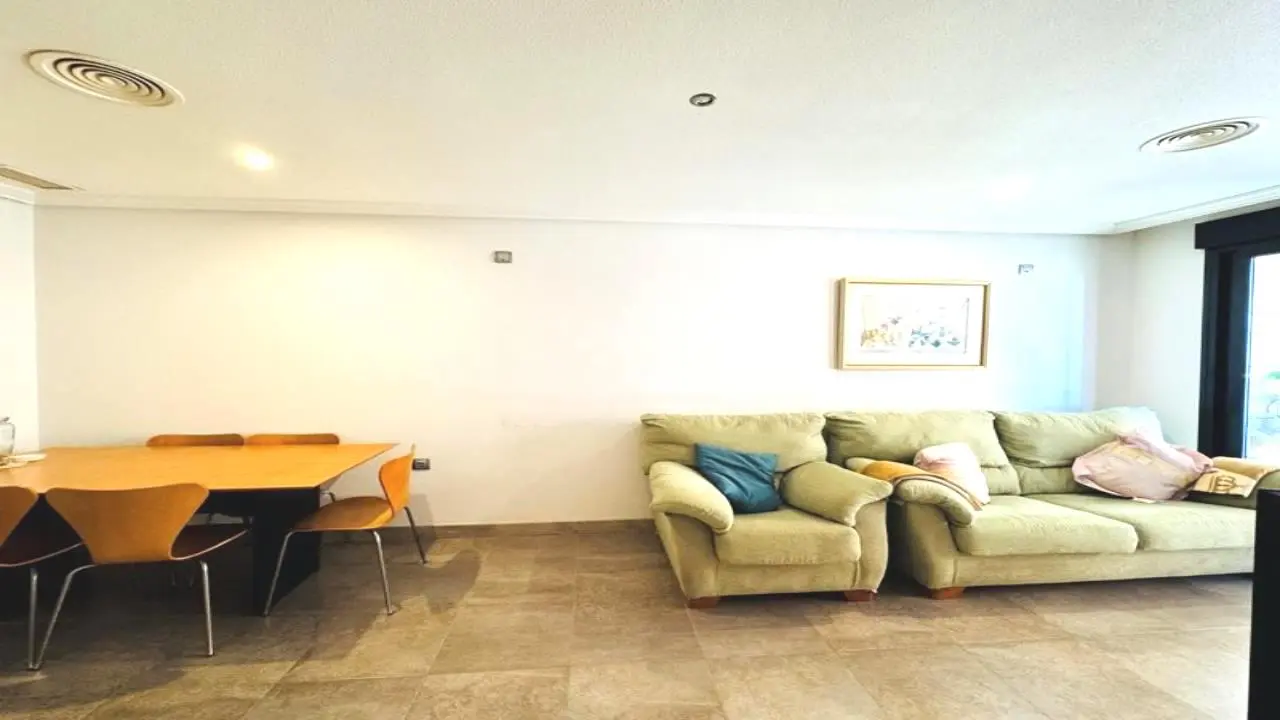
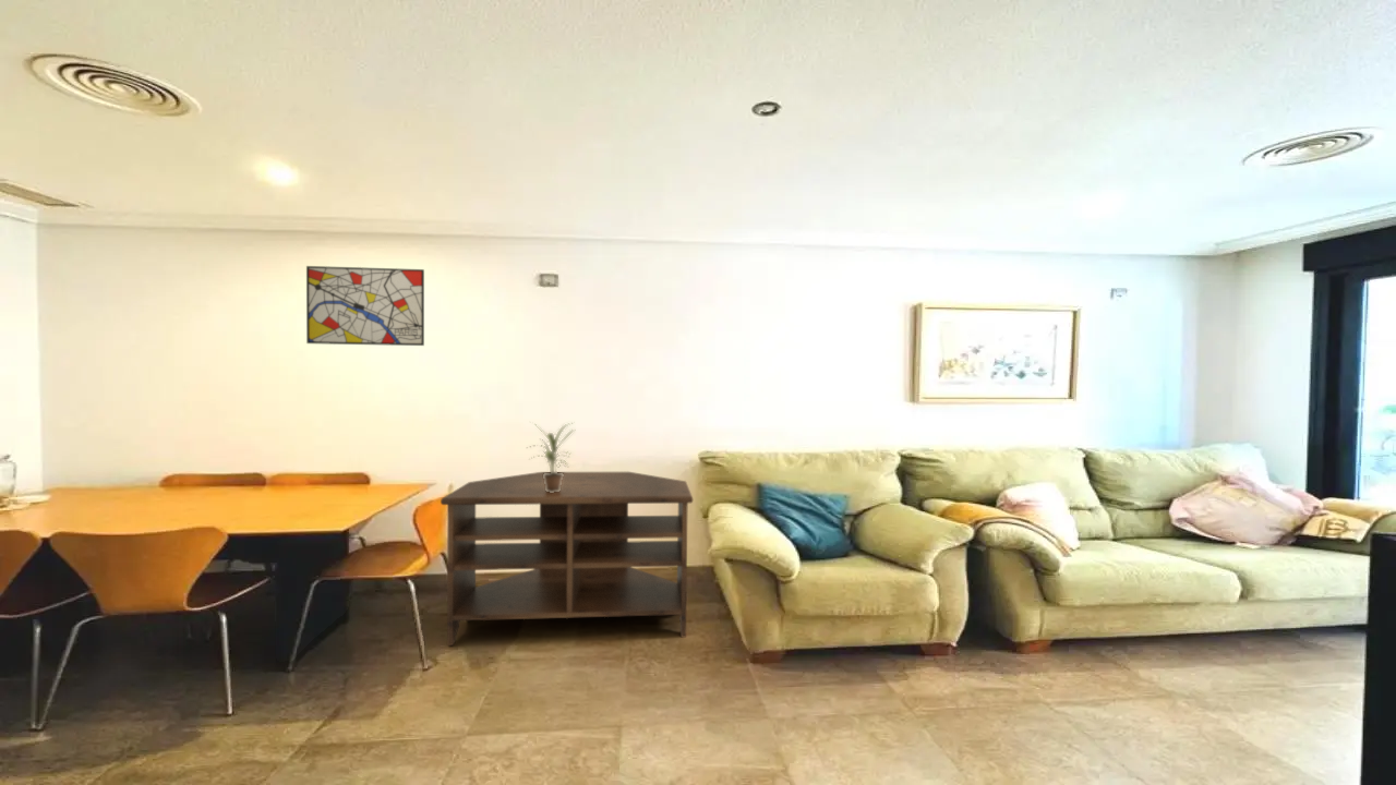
+ wall art (365, 305)
+ tv stand (577, 547)
+ potted plant (554, 455)
